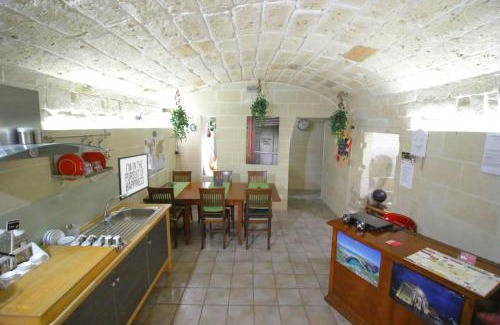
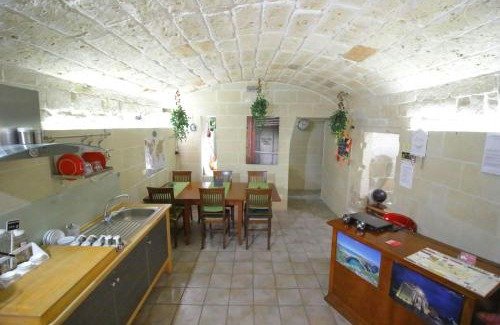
- mirror (135, 174)
